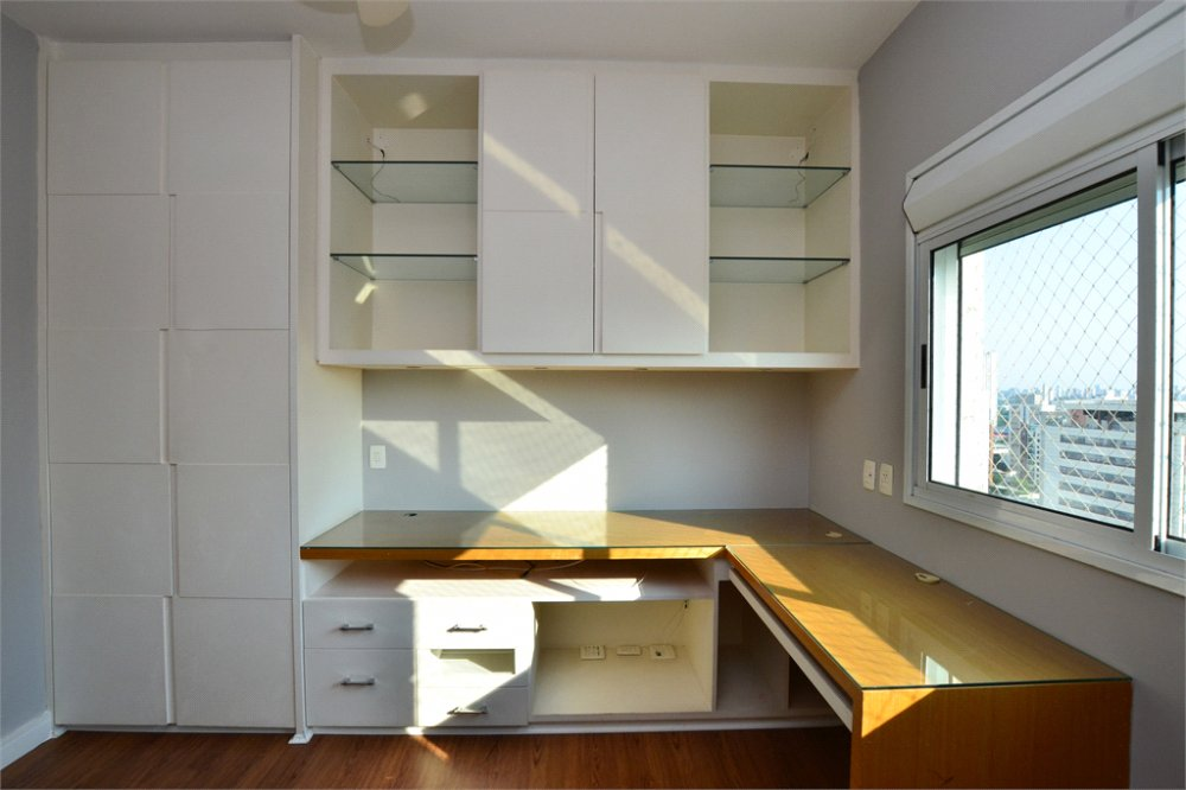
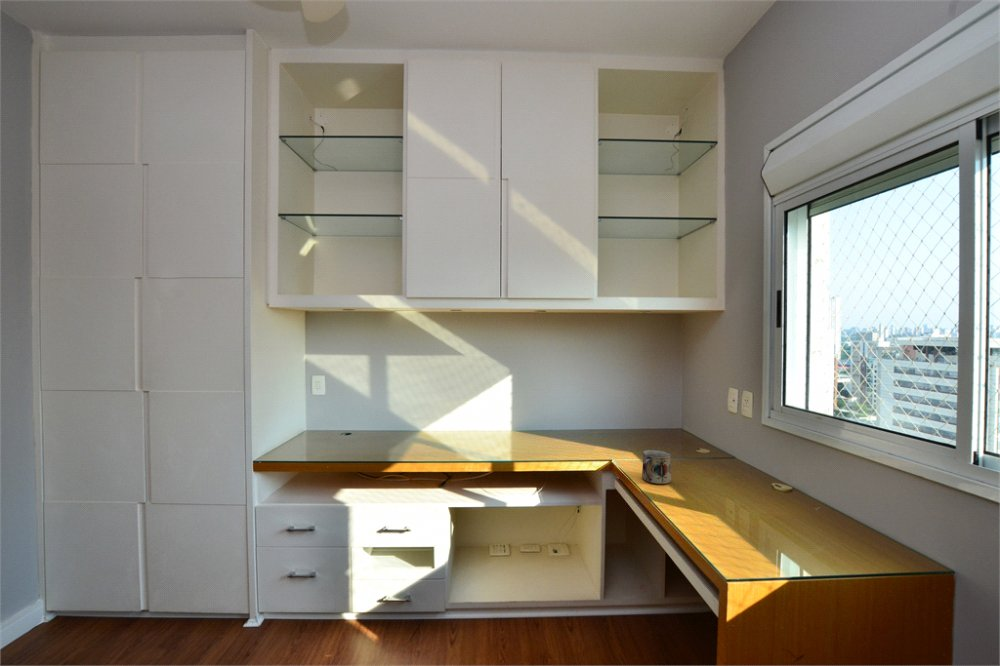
+ mug (655, 466)
